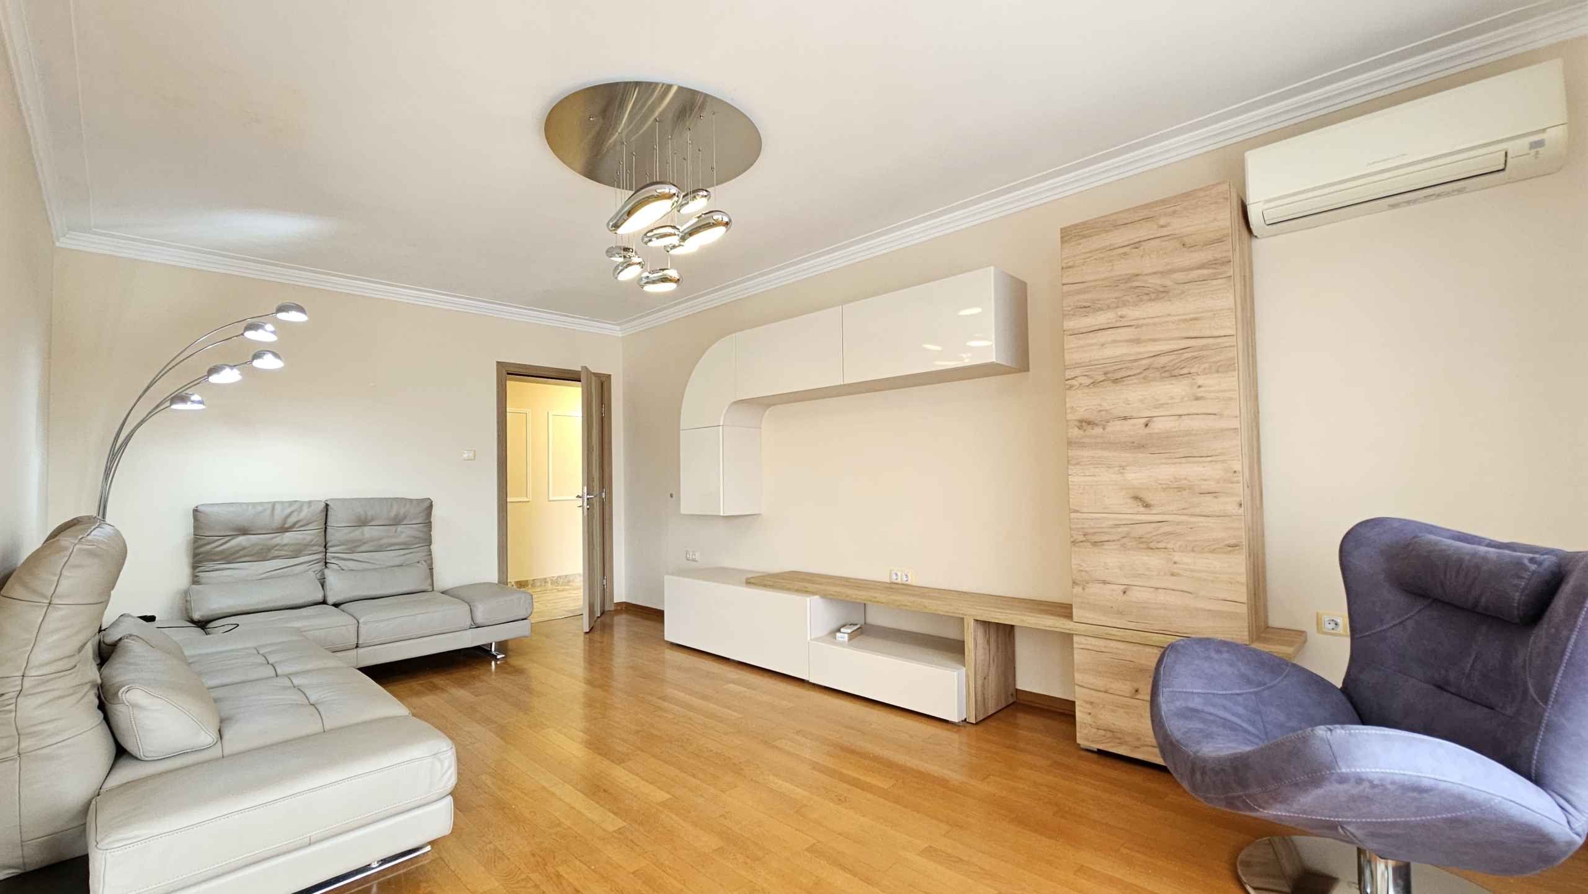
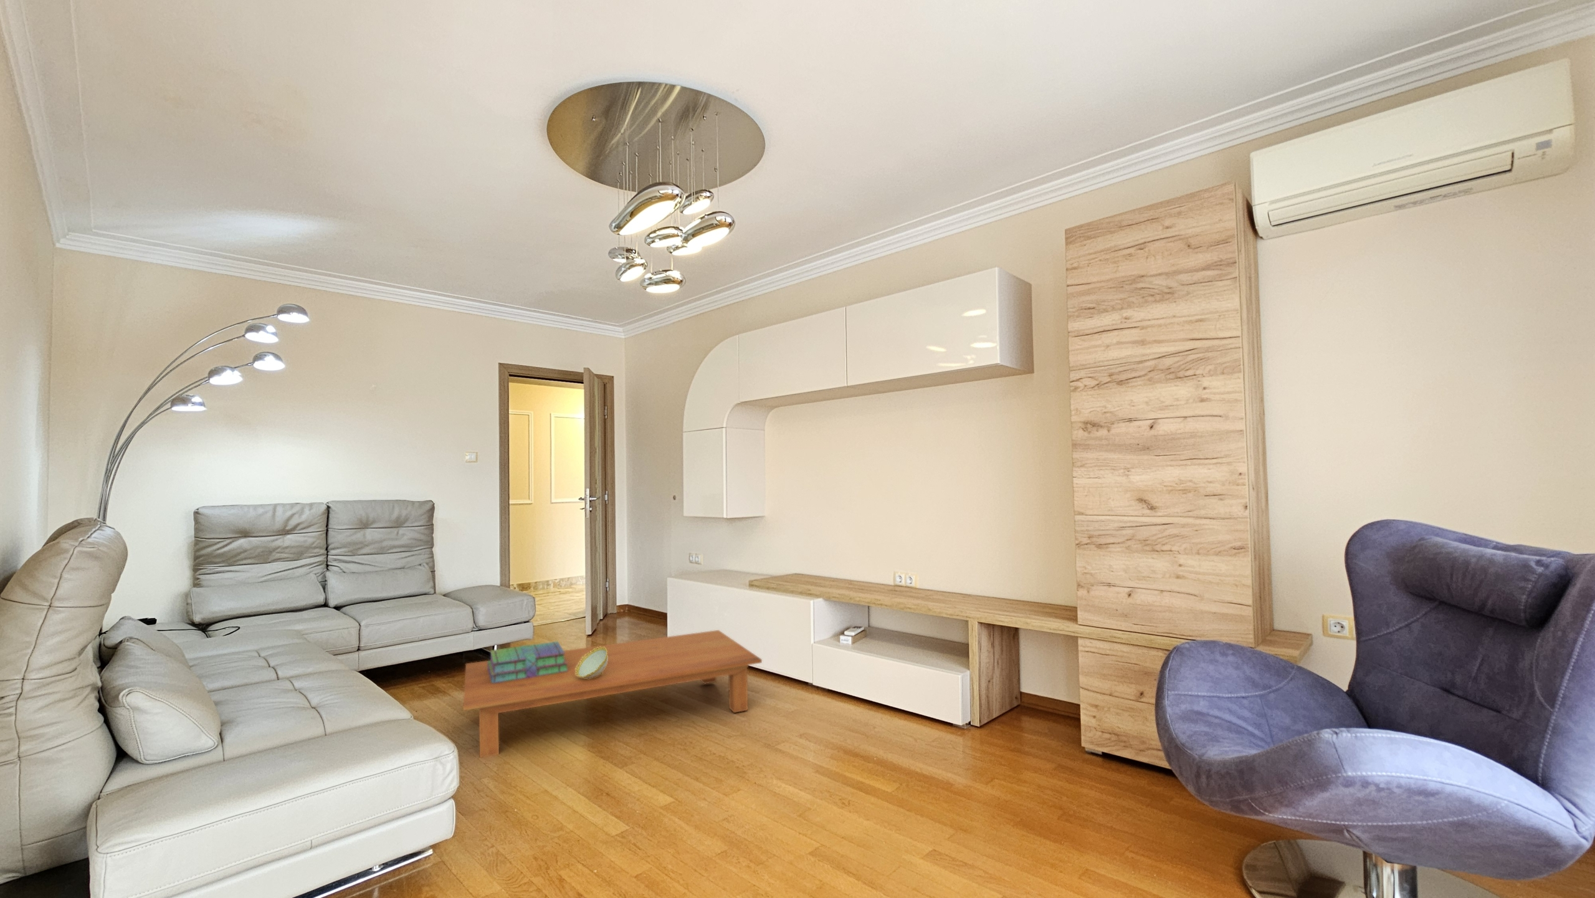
+ decorative bowl (592, 663)
+ stack of books (527, 660)
+ coffee table (613, 688)
